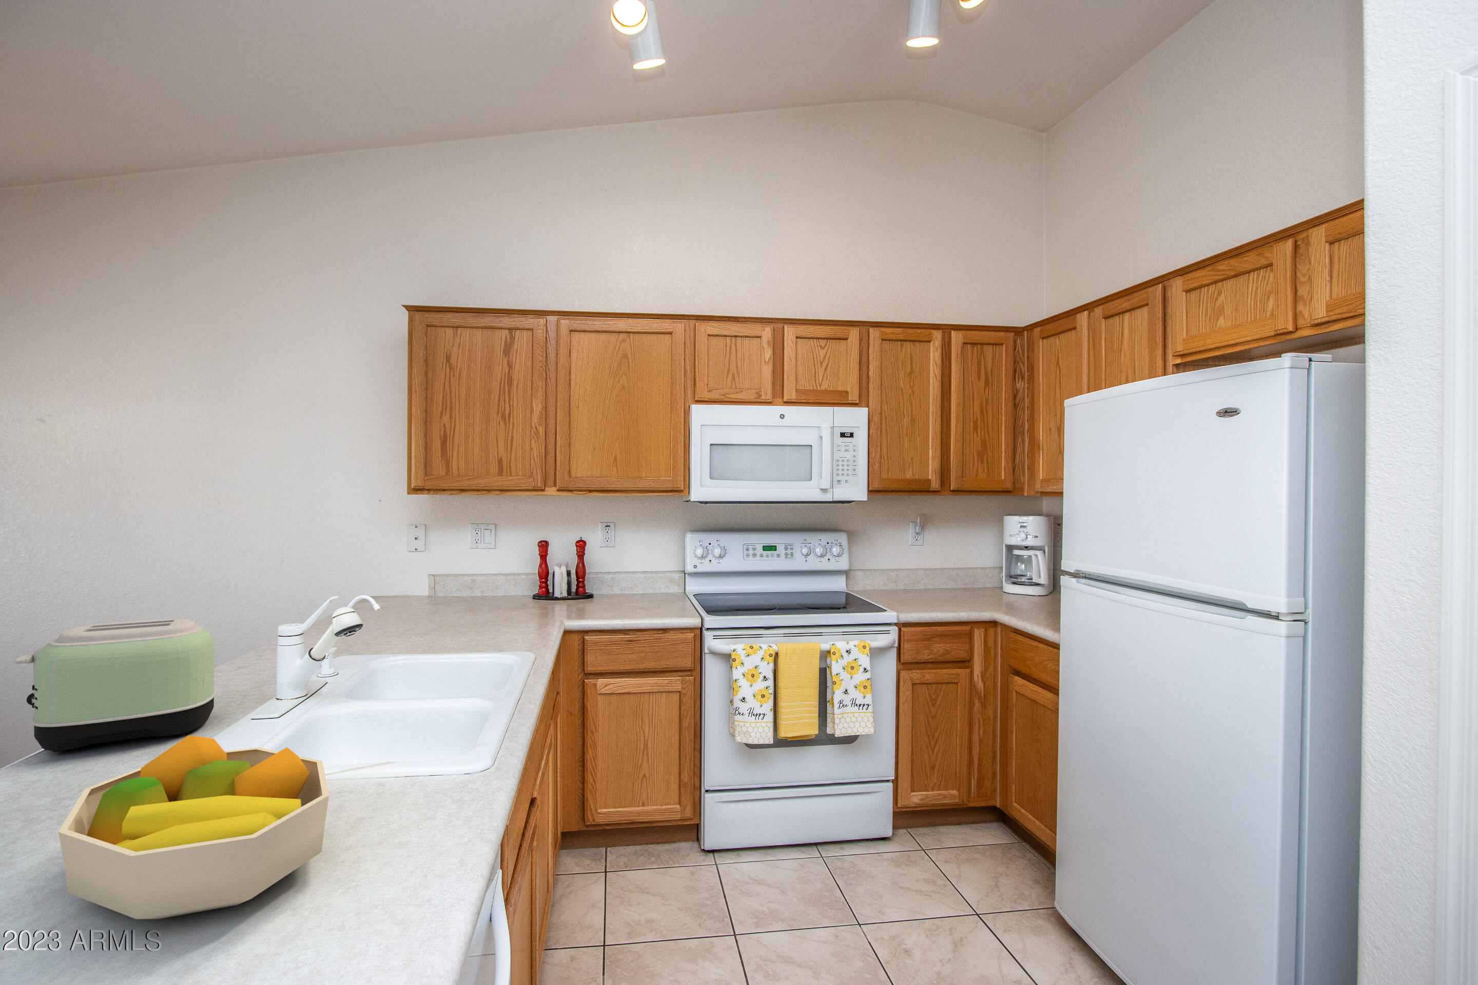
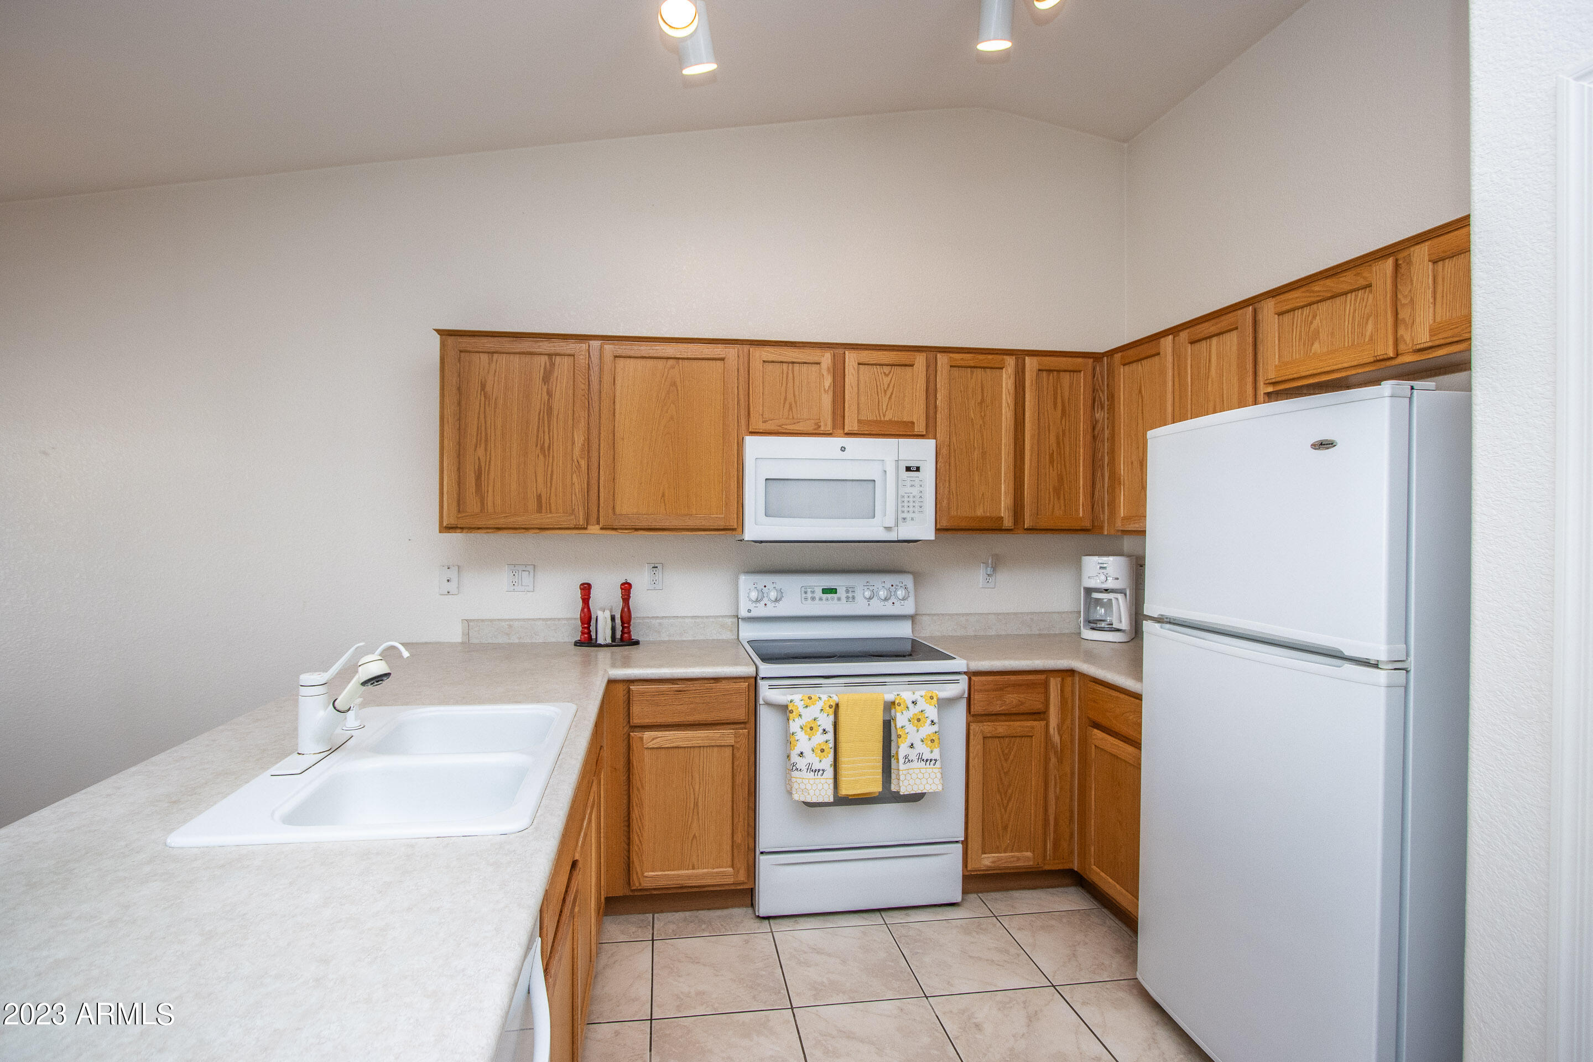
- toaster (122, 679)
- fruit bowl (206, 812)
